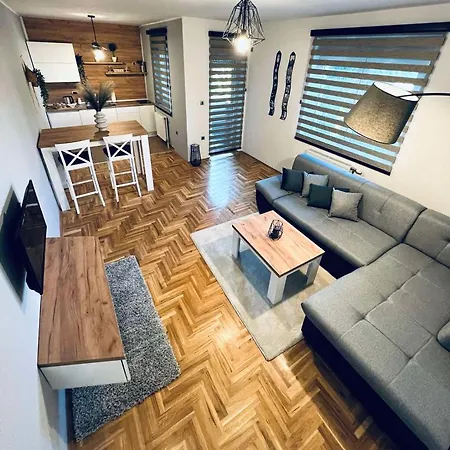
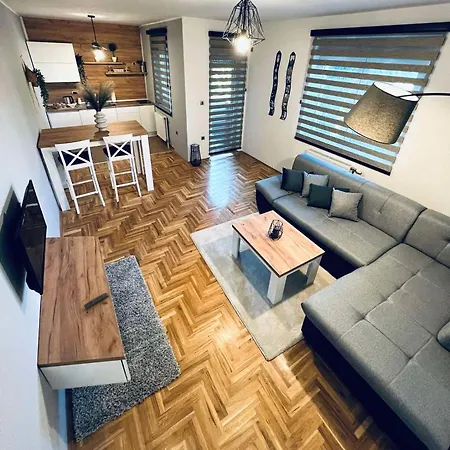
+ remote control (95, 300)
